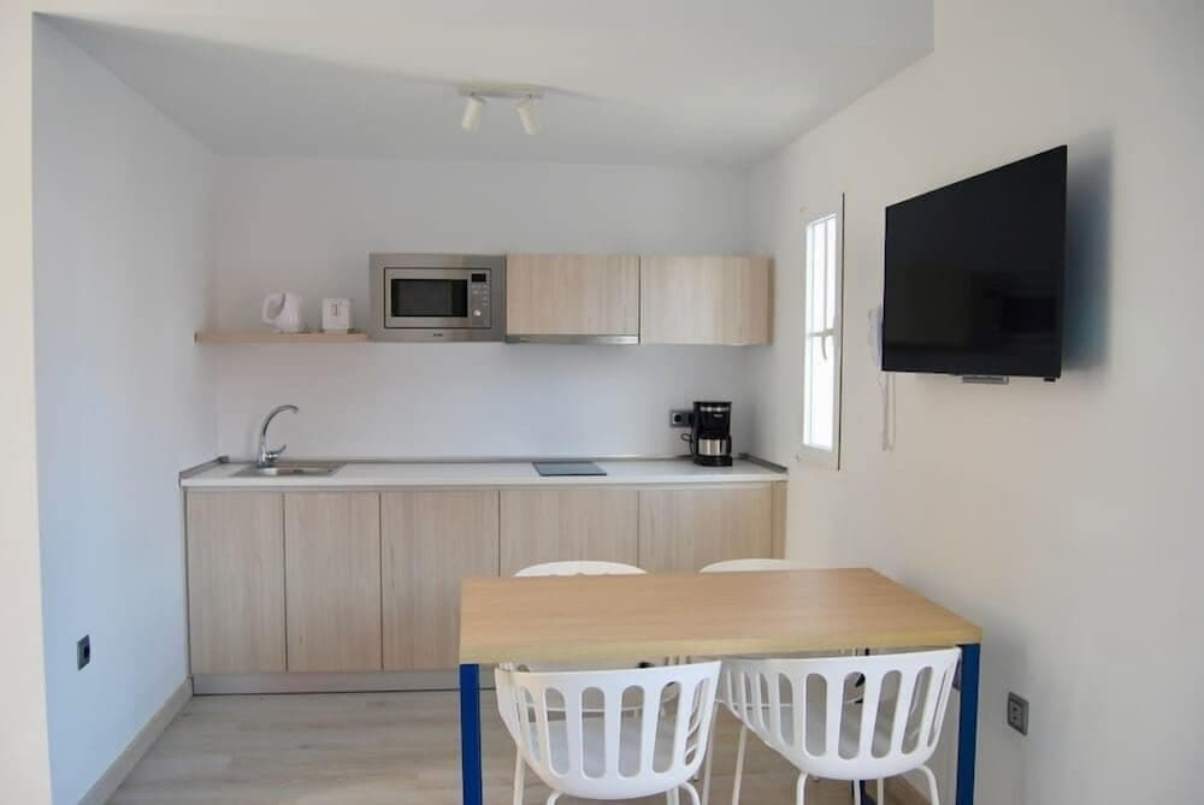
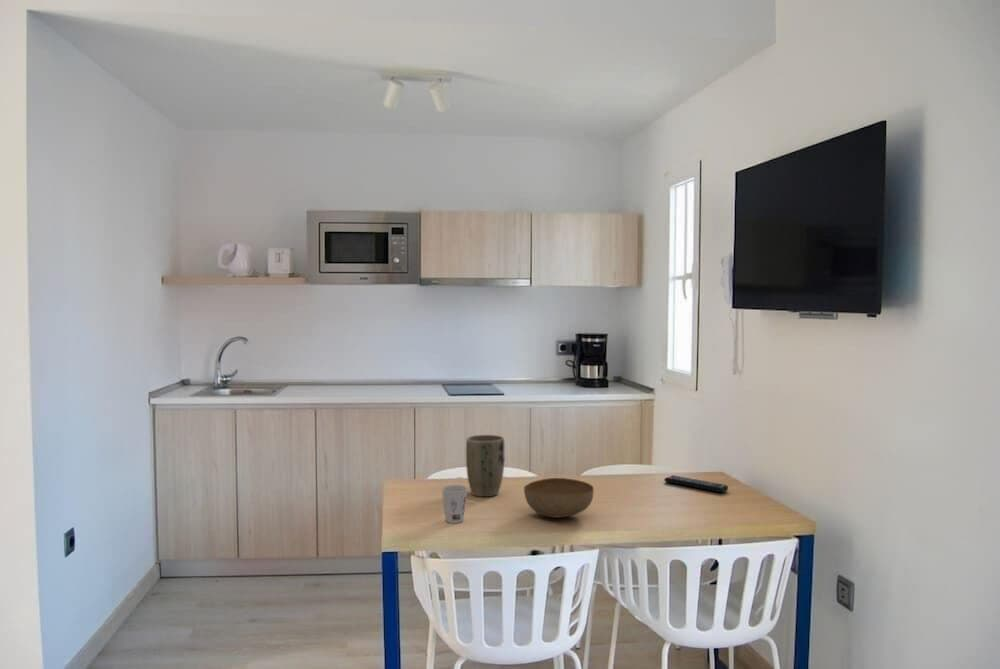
+ cup (454, 504)
+ remote control (695, 483)
+ plant pot (485, 465)
+ bowl (558, 500)
